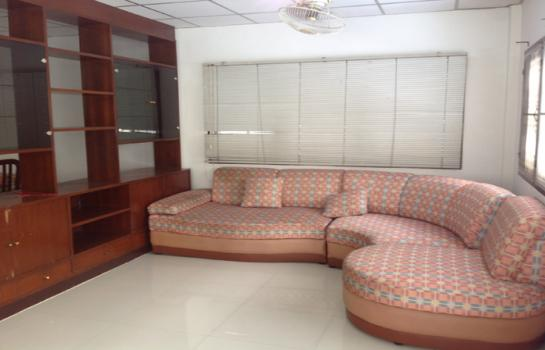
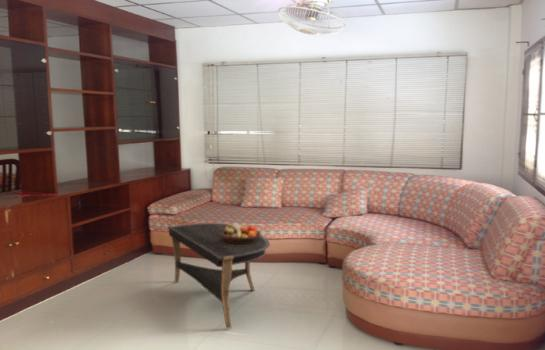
+ fruit bowl (241, 231)
+ coffee table (224, 266)
